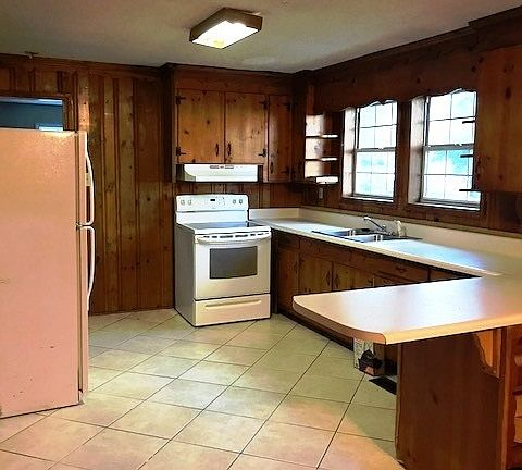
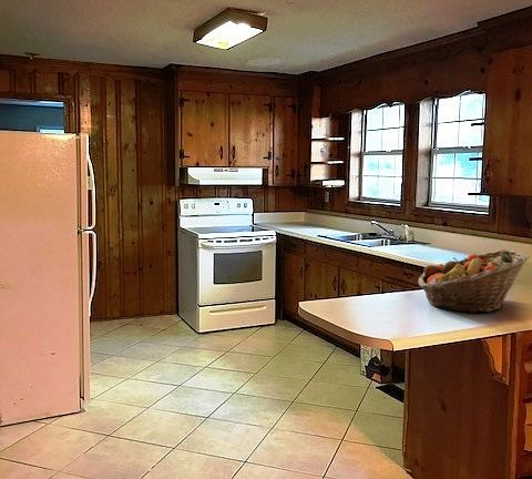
+ fruit basket (470, 277)
